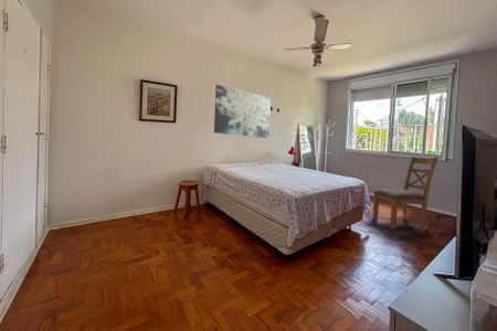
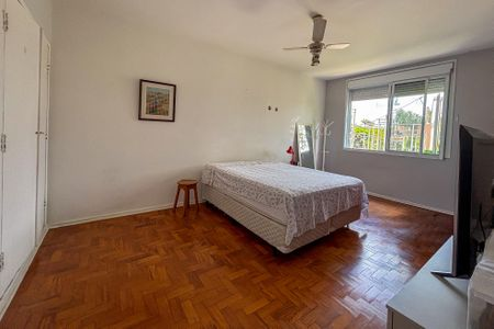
- wall art (244, 114)
- chair (402, 190)
